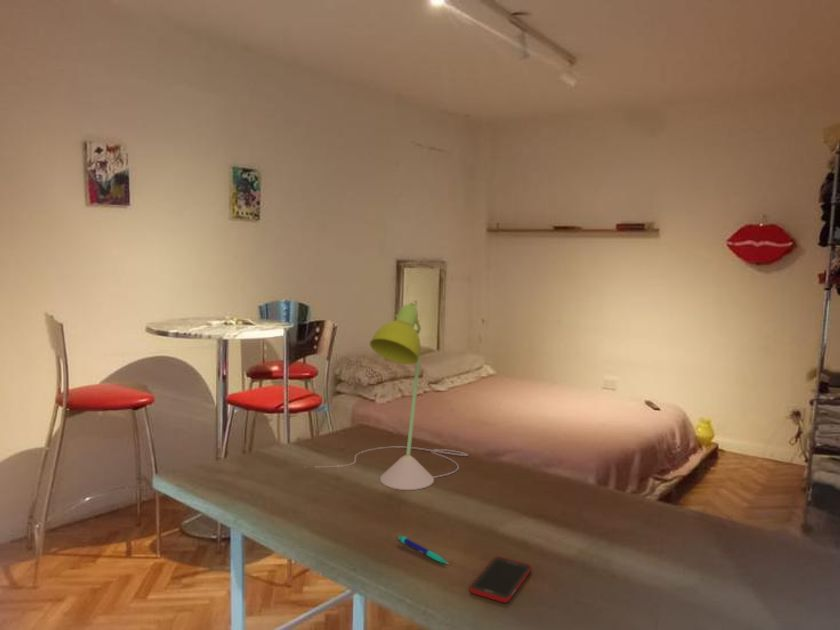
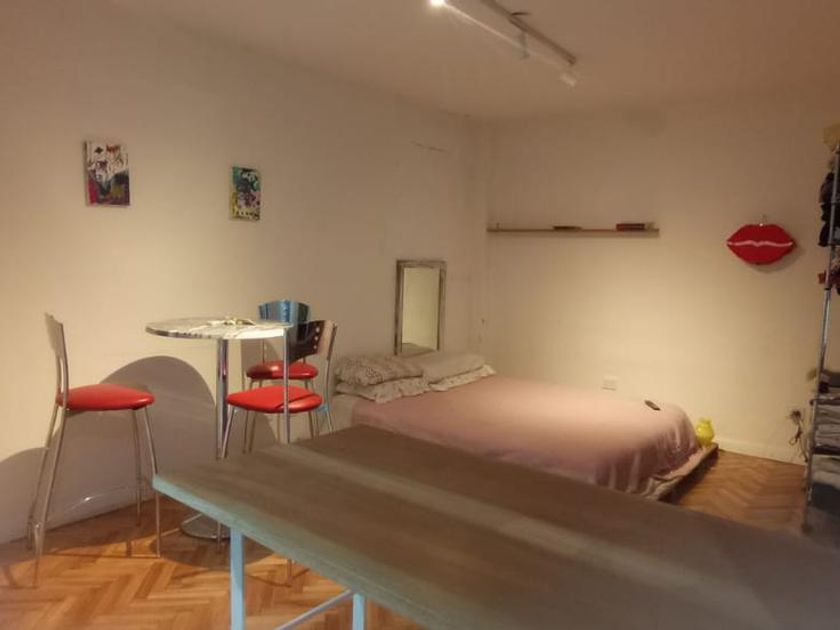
- cell phone (501, 578)
- desk lamp (394, 361)
- pen (422, 549)
